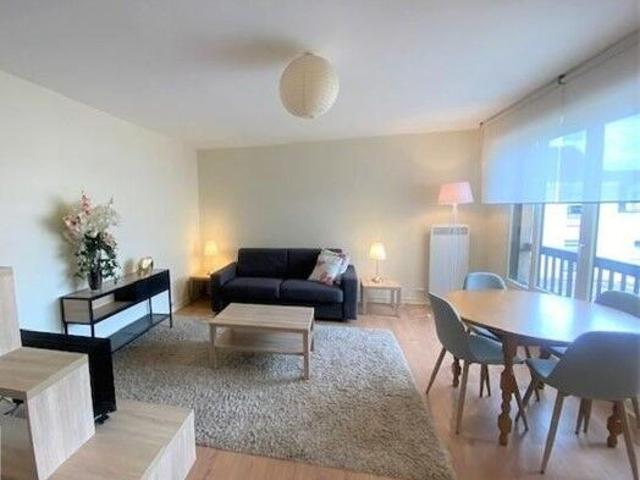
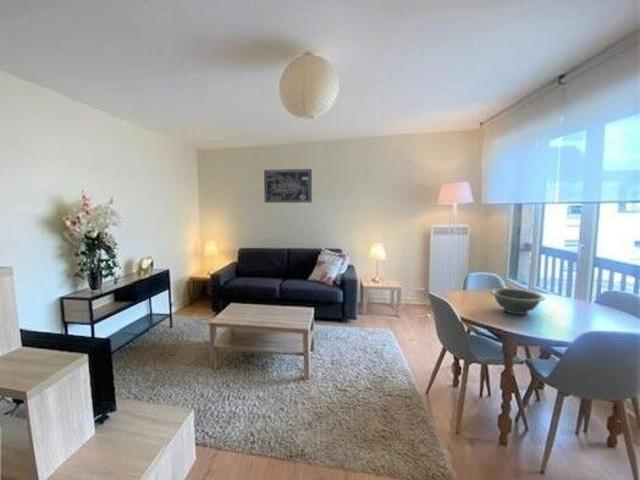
+ decorative bowl (516, 302)
+ wall art (287, 186)
